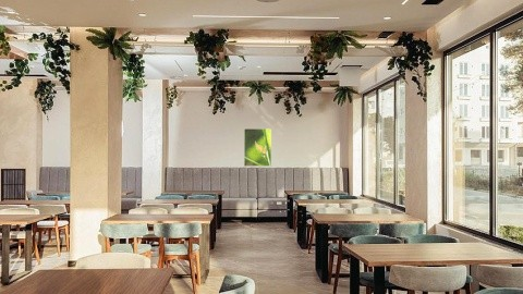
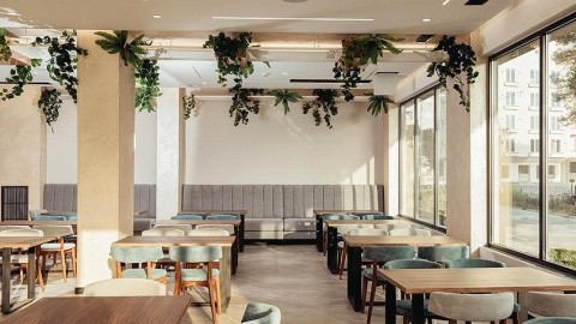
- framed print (257, 147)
